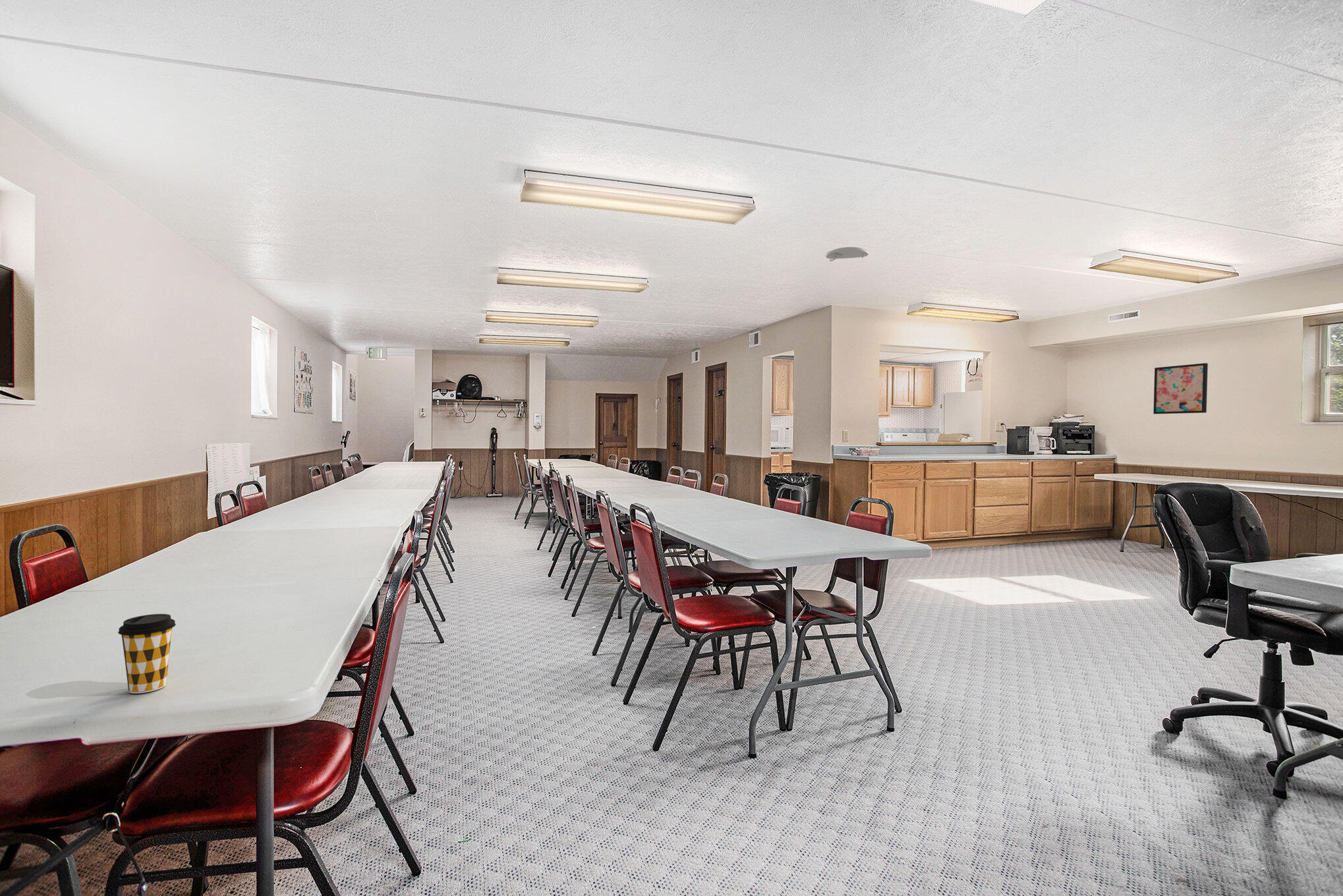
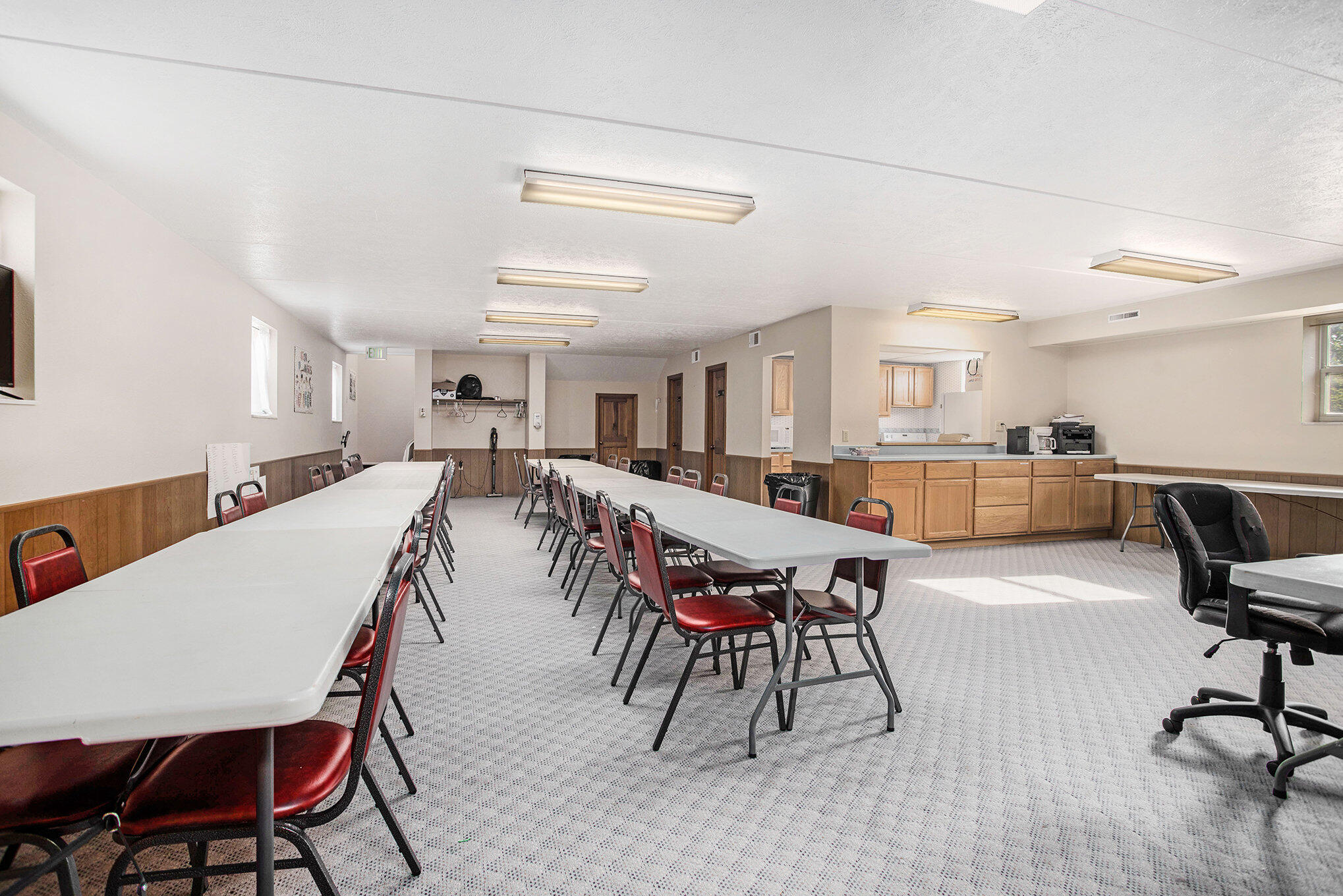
- smoke detector (847, 255)
- wall art (1180, 389)
- coffee cup (148, 653)
